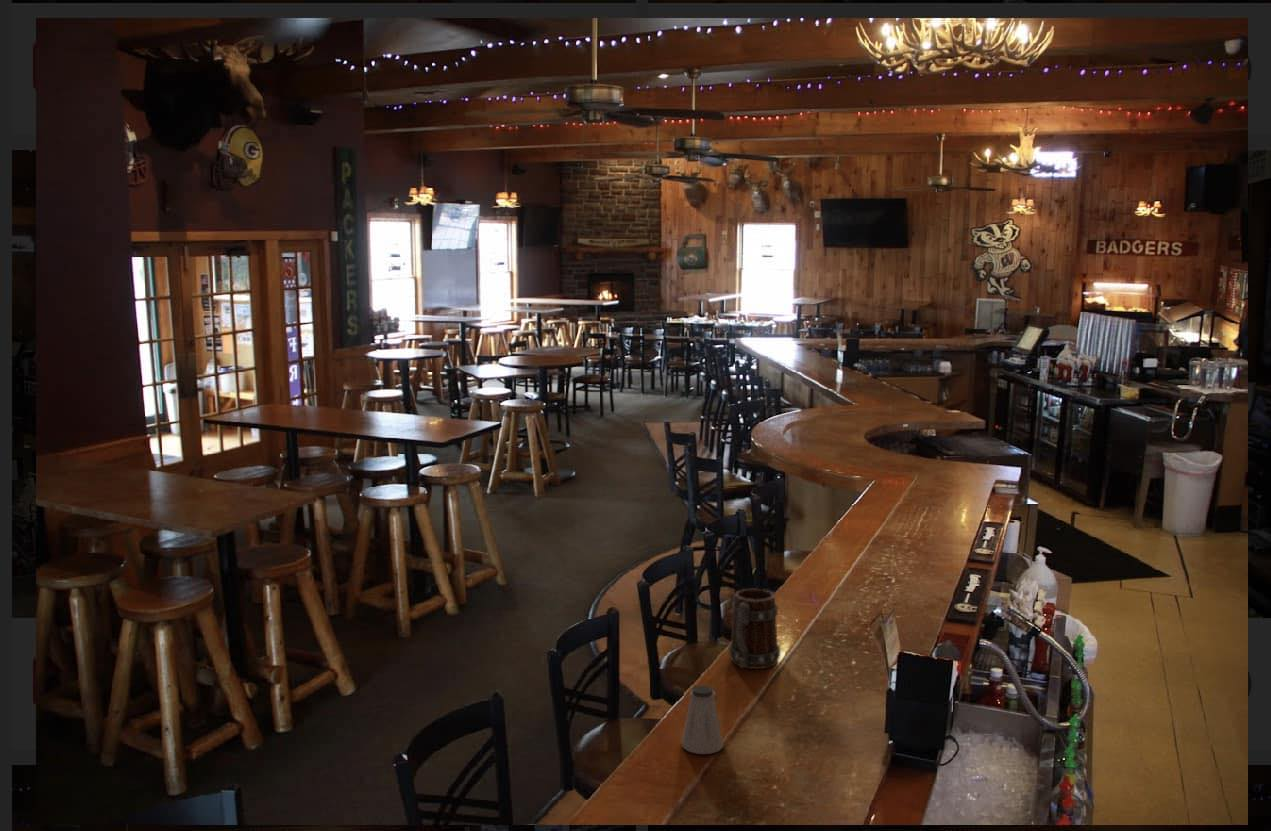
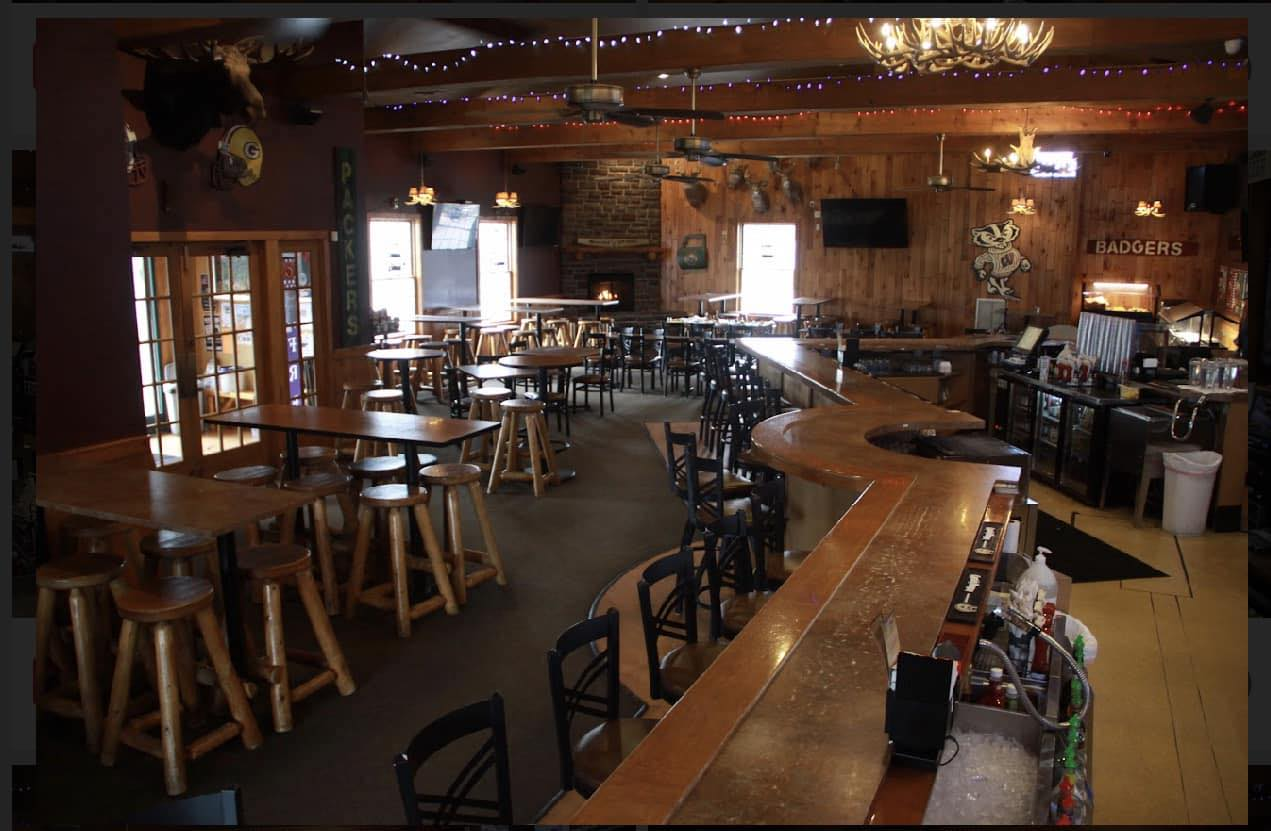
- saltshaker (702, 716)
- beer mug (750, 630)
